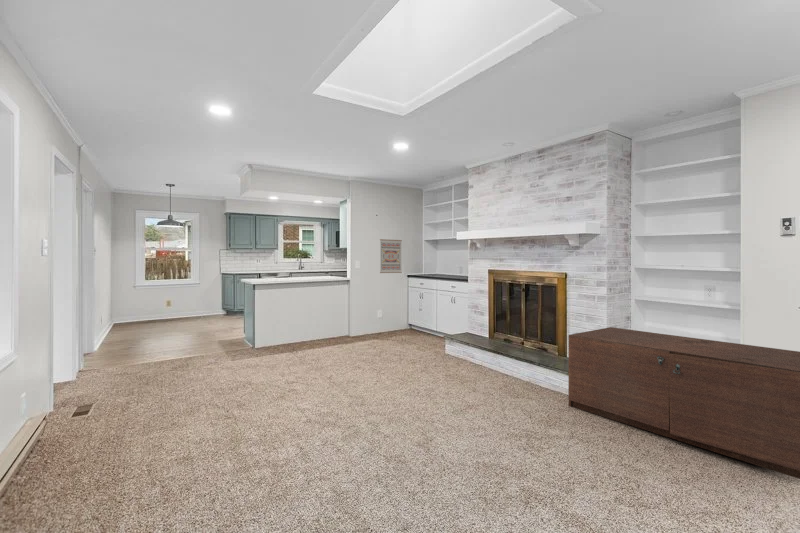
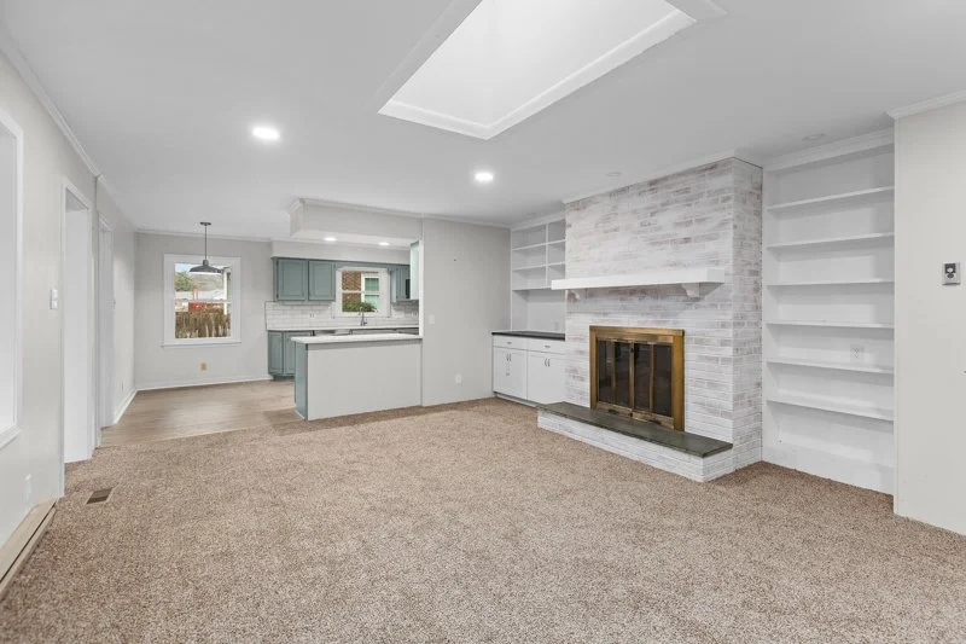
- storage trunk (689, 387)
- wall art (390, 256)
